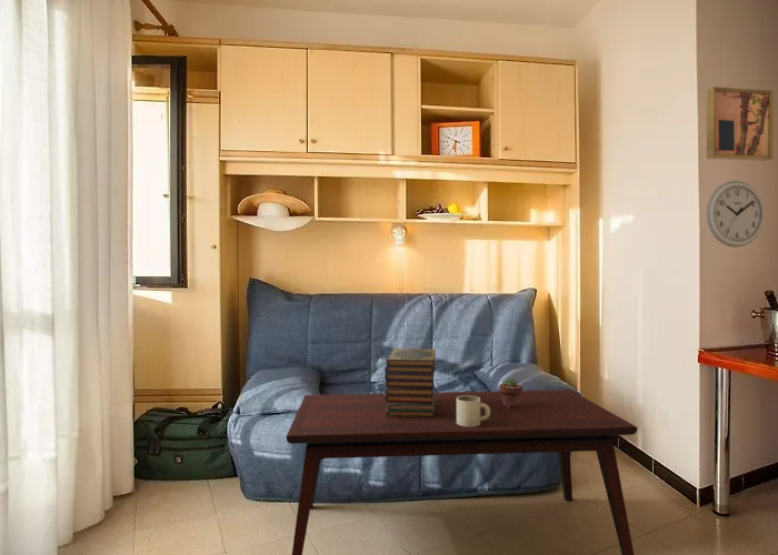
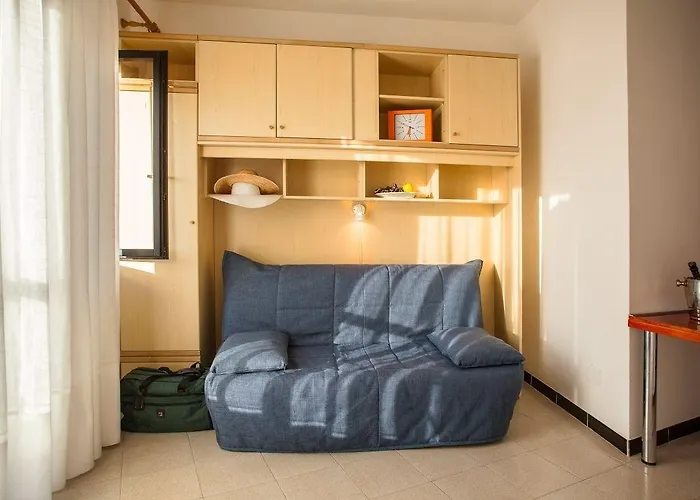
- mug (472, 410)
- wall clock (736, 213)
- coffee table (450, 454)
- wall art (739, 124)
- book stack (411, 381)
- potted succulent (510, 391)
